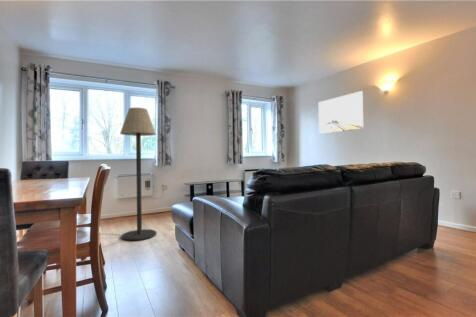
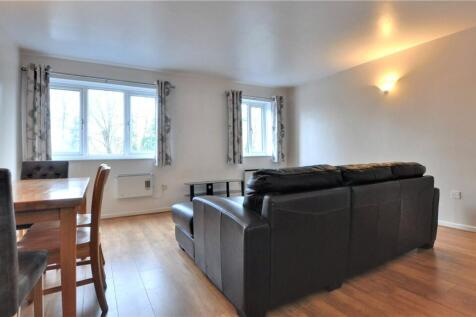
- wall art (339, 114)
- floor lamp (138, 172)
